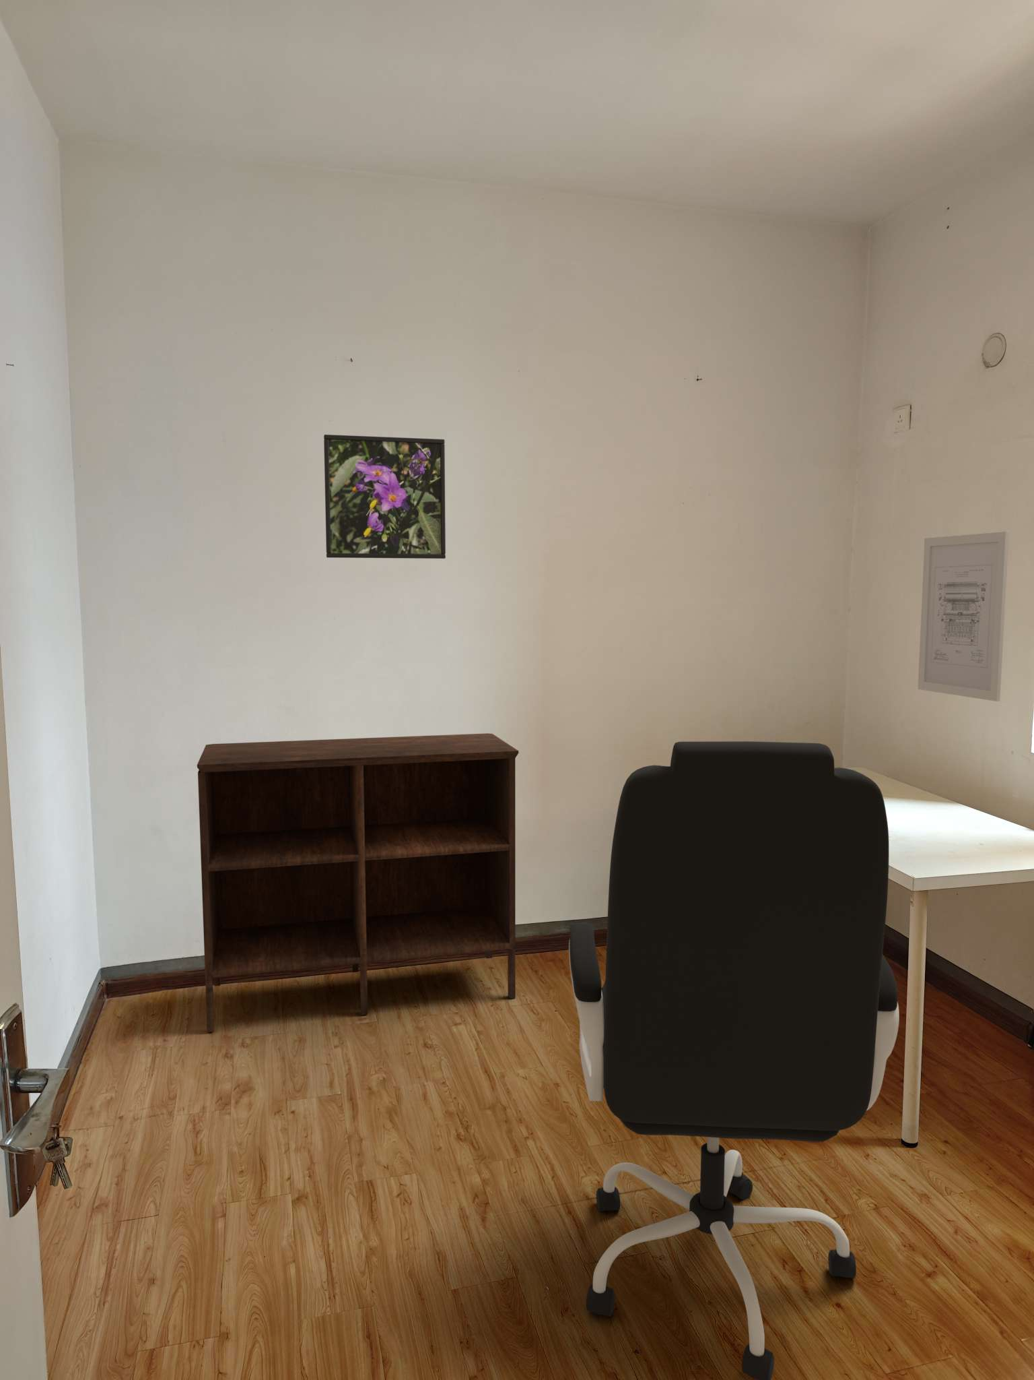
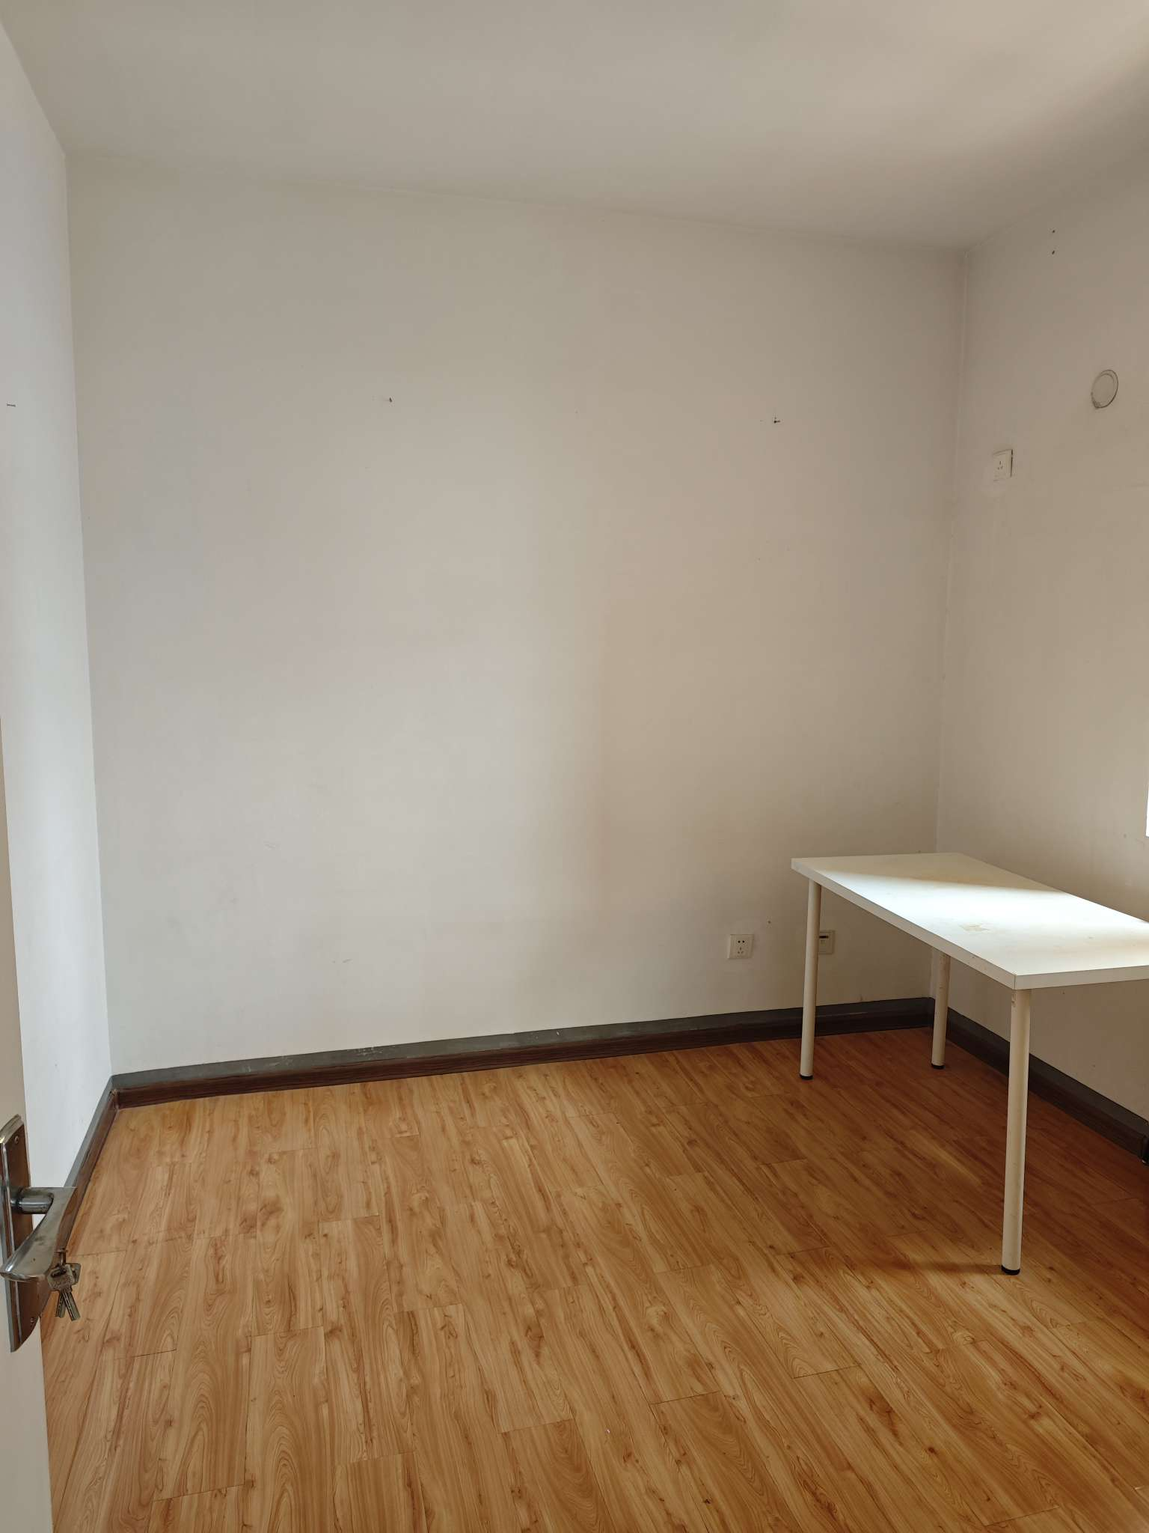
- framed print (386, 498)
- shelving unit (361, 870)
- wall art (960, 615)
- office chair (718, 1008)
